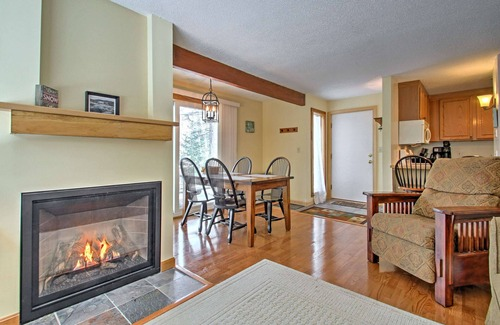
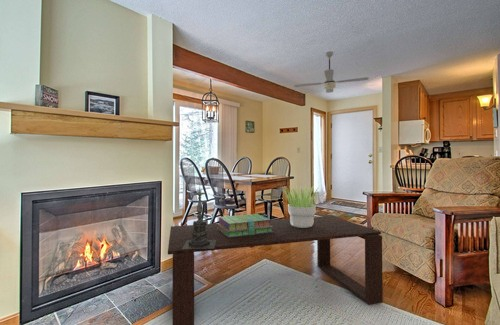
+ stack of books (244, 223)
+ coffee table (271, 244)
+ candle holder (200, 213)
+ ceiling fan (329, 70)
+ potted plant (301, 205)
